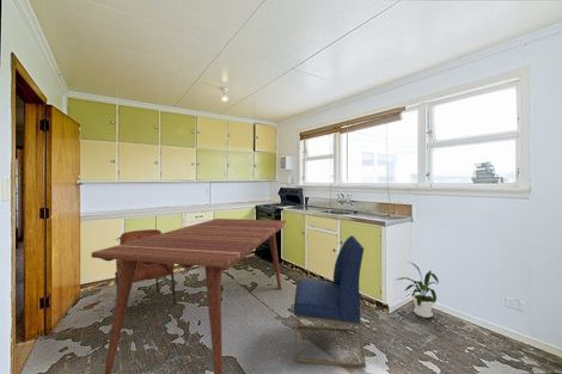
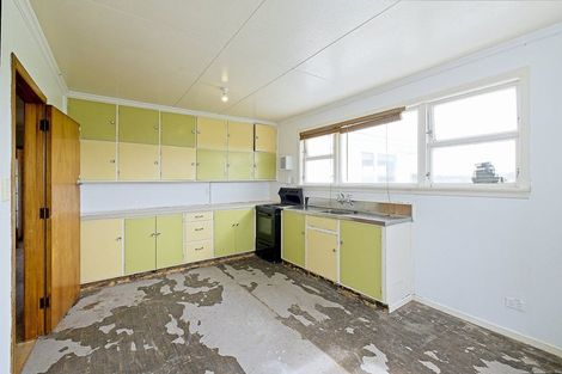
- chair (143, 268)
- dining table (219, 276)
- chair (326, 292)
- house plant (421, 289)
